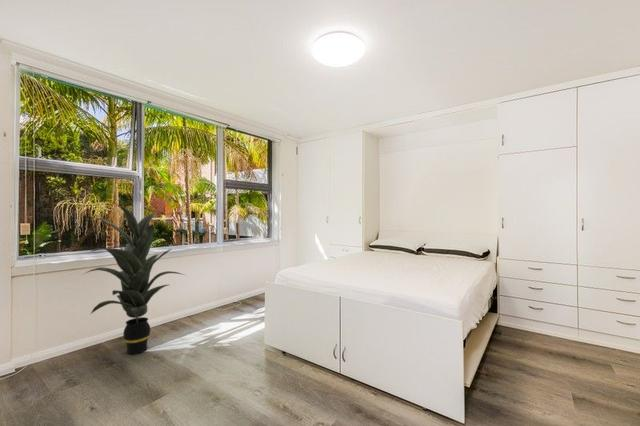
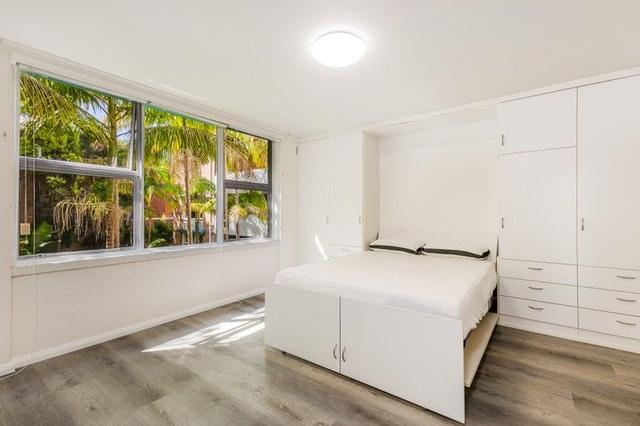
- indoor plant (129, 277)
